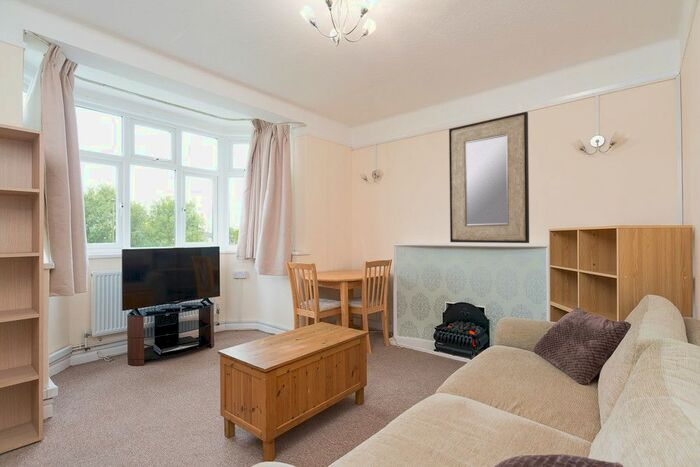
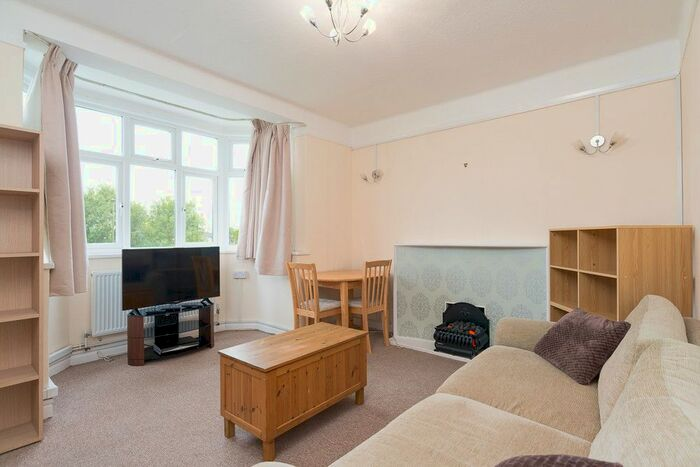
- home mirror (486, 181)
